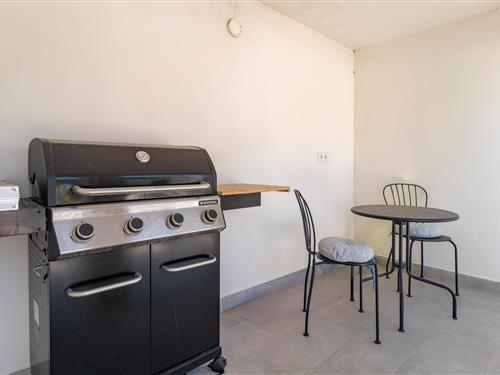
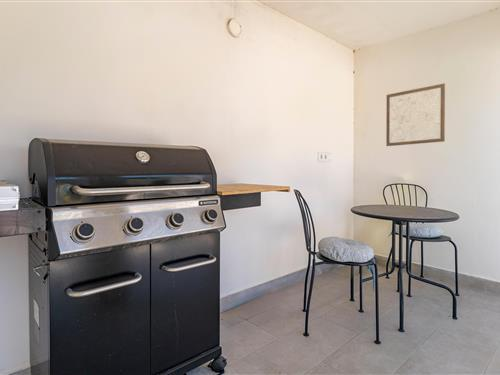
+ wall art (414, 118)
